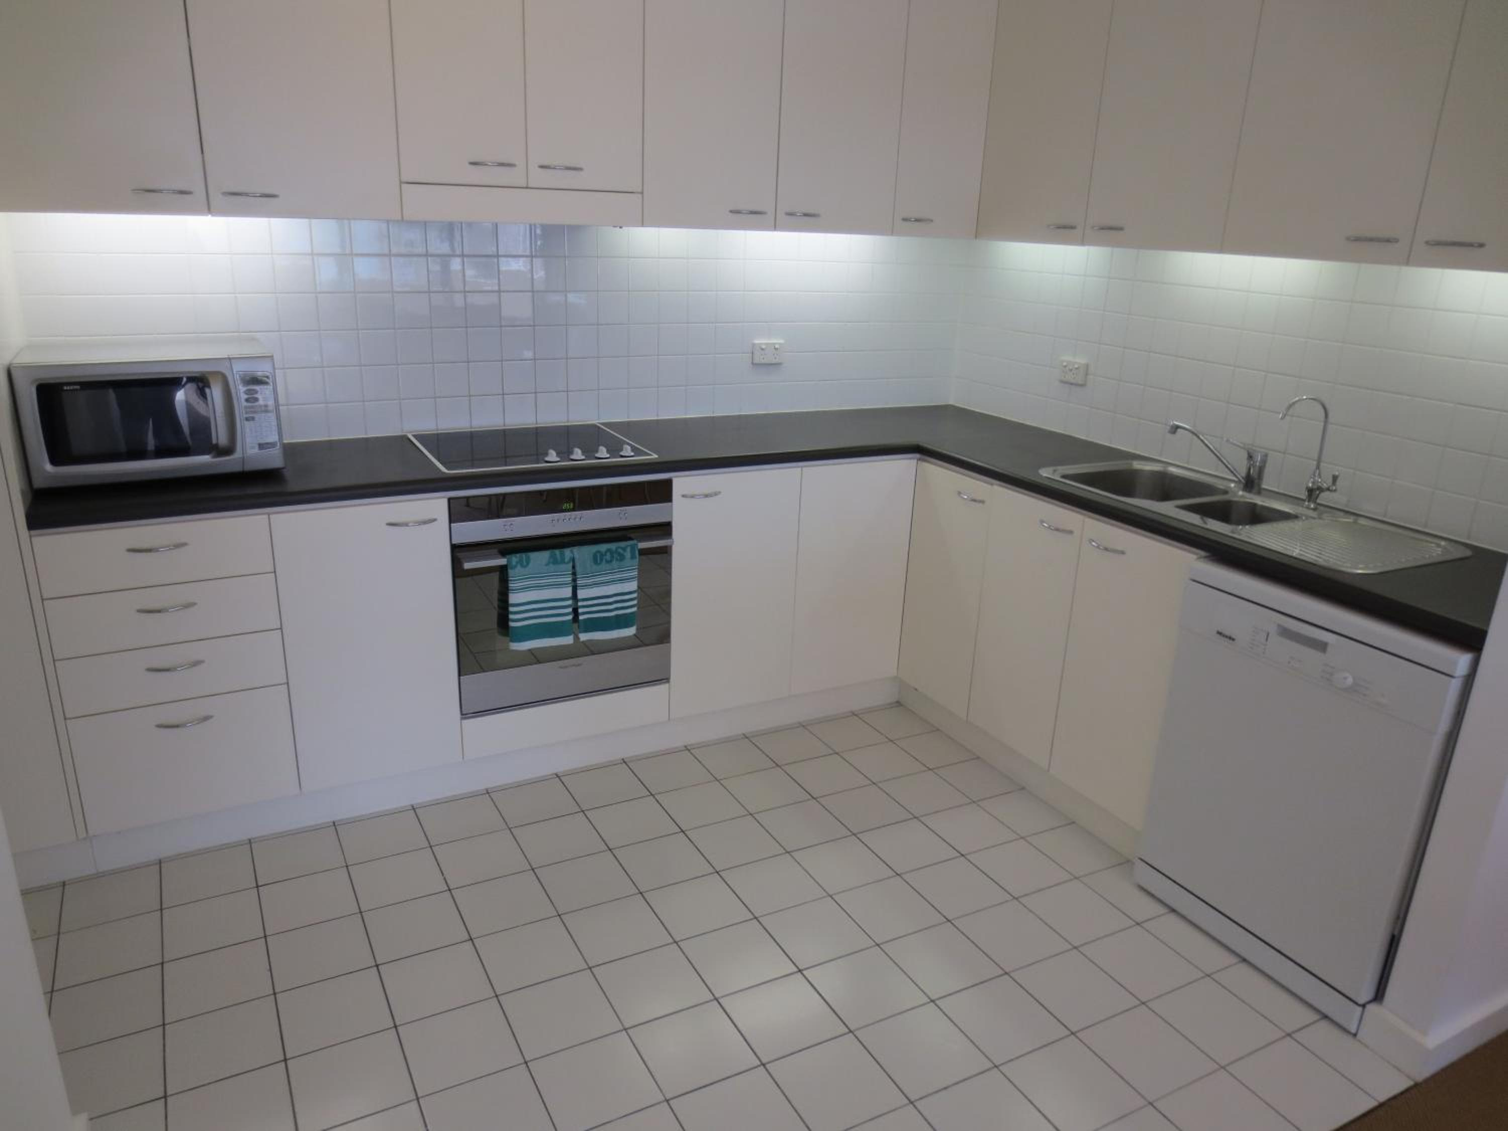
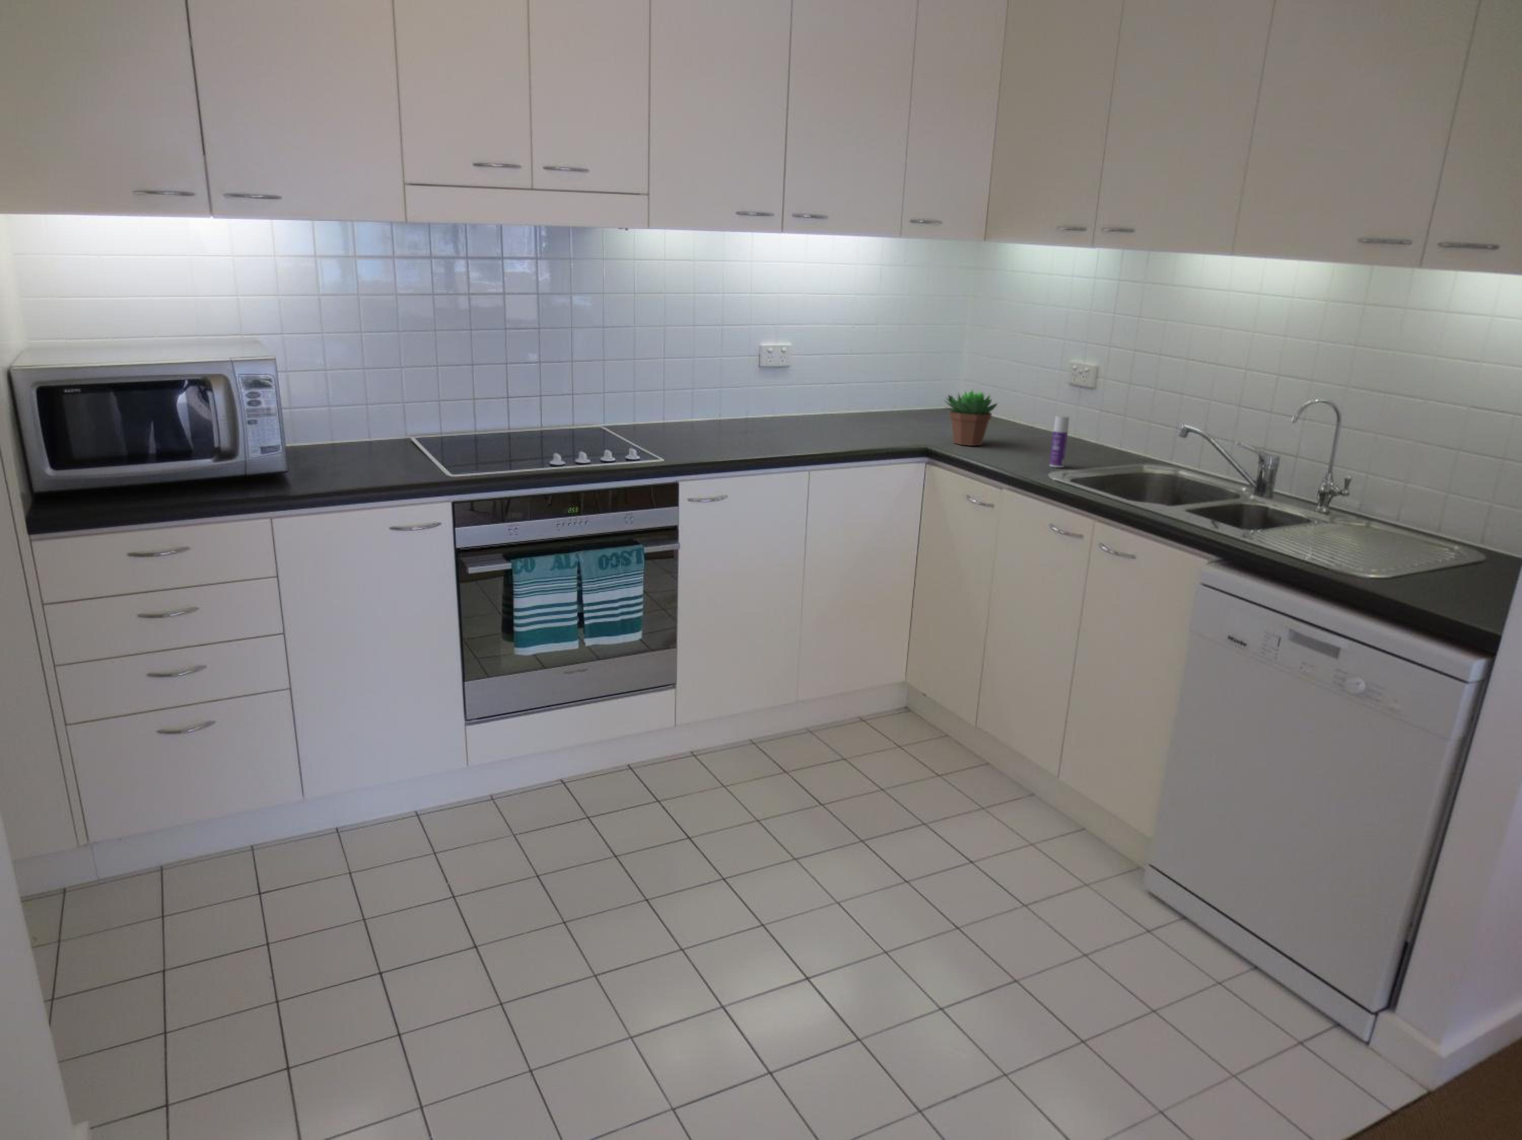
+ succulent plant (968, 417)
+ bottle (1059, 442)
